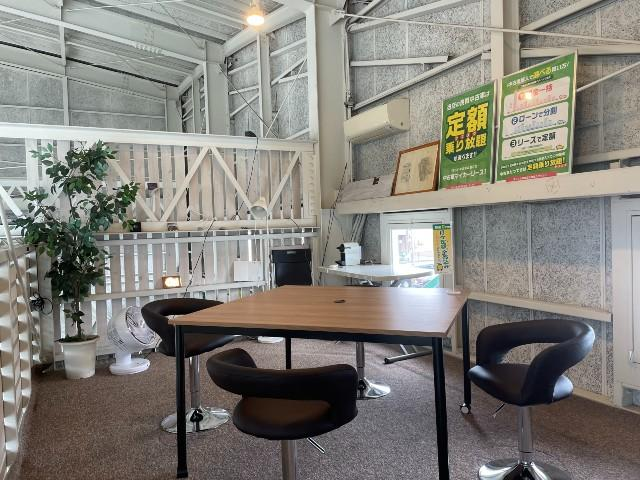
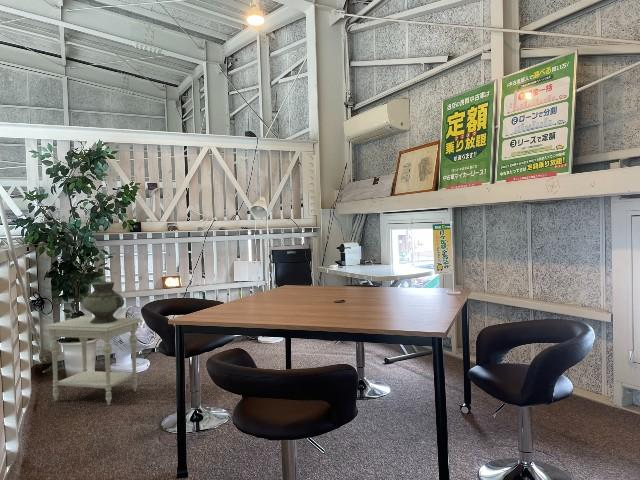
+ side table (86, 358)
+ vase (103, 300)
